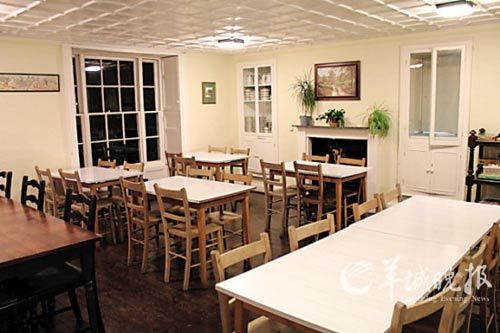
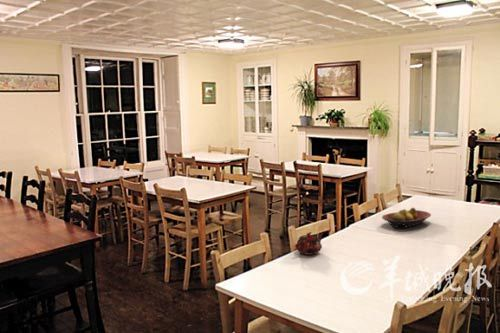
+ fruit bowl (406, 216)
+ teapot (309, 242)
